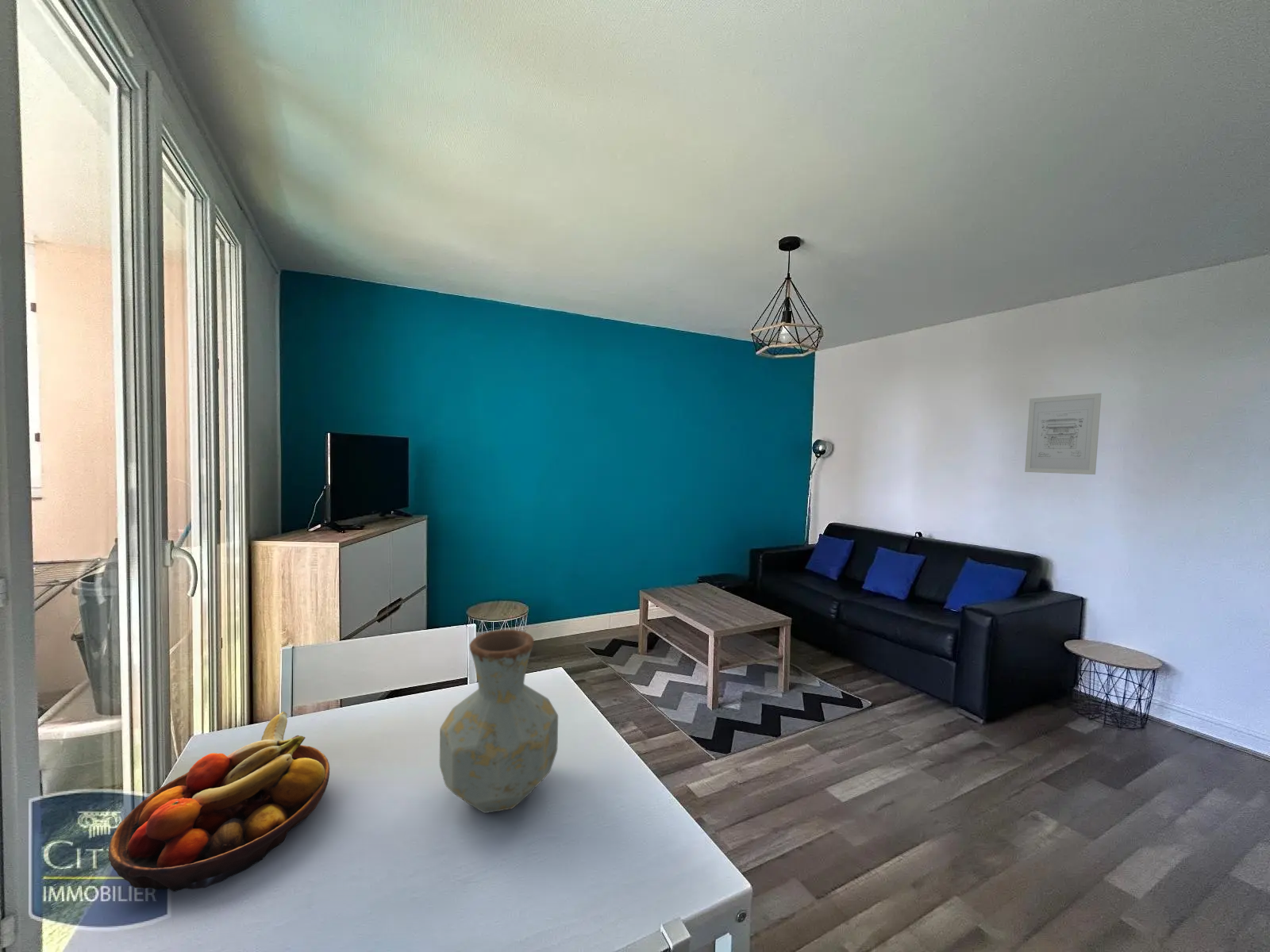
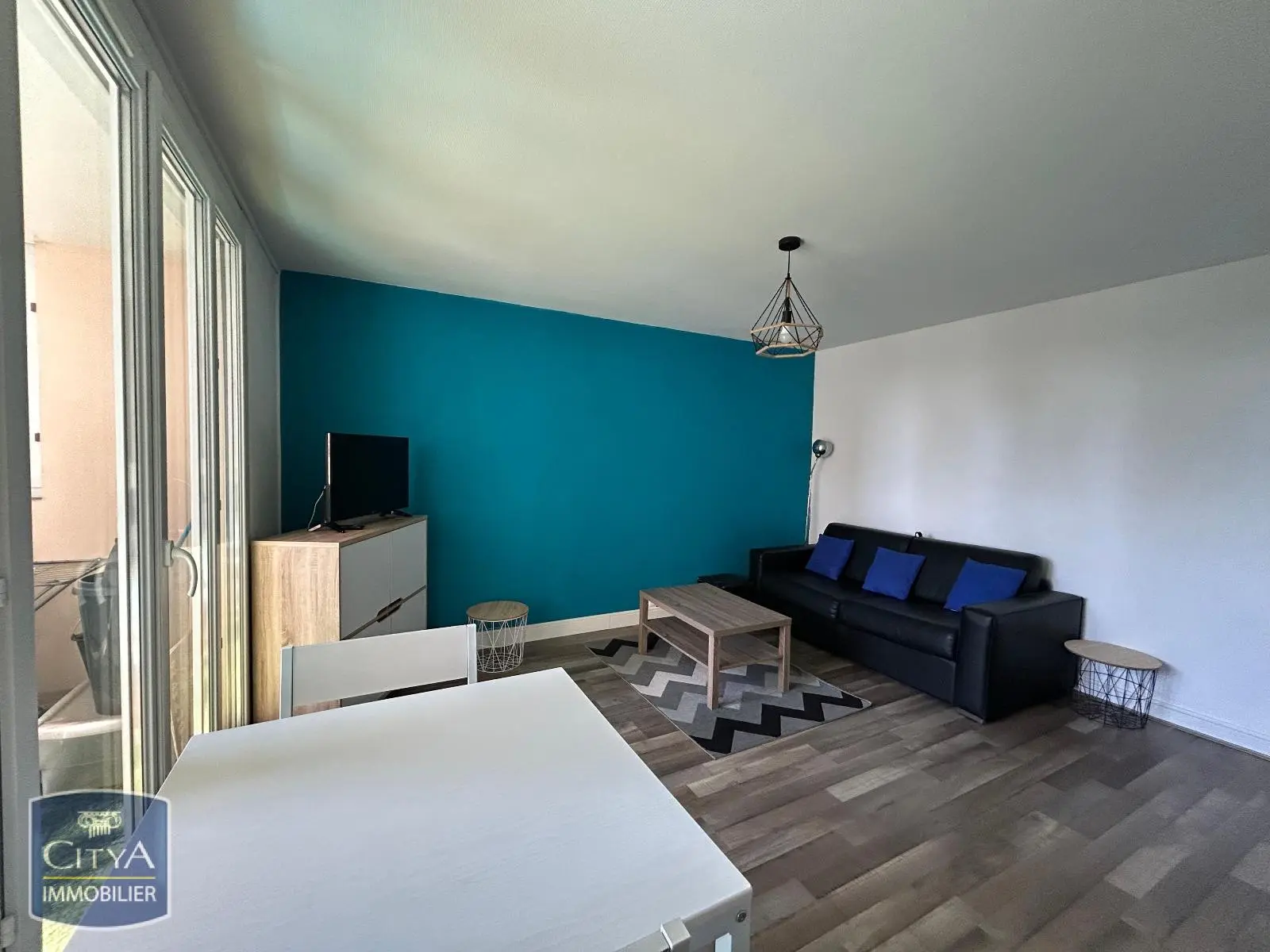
- vase (501, 716)
- fruit bowl (232, 789)
- wall art (1060, 435)
